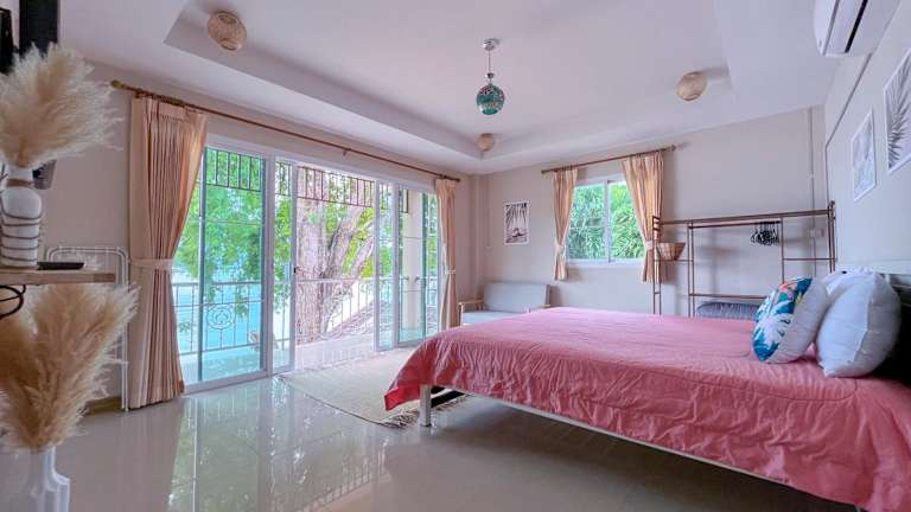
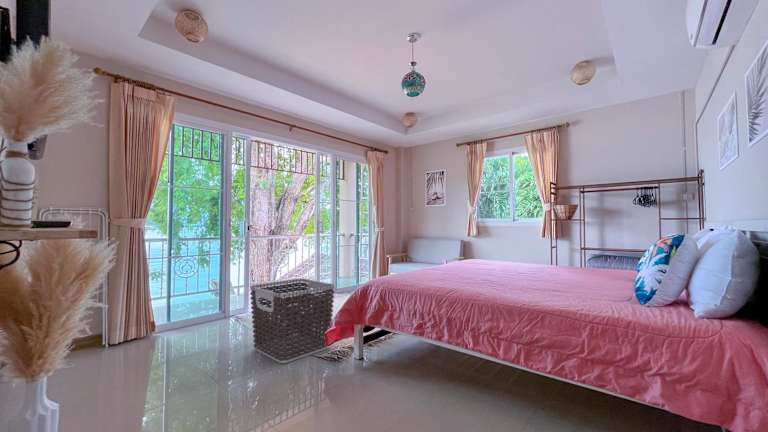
+ clothes hamper (292, 316)
